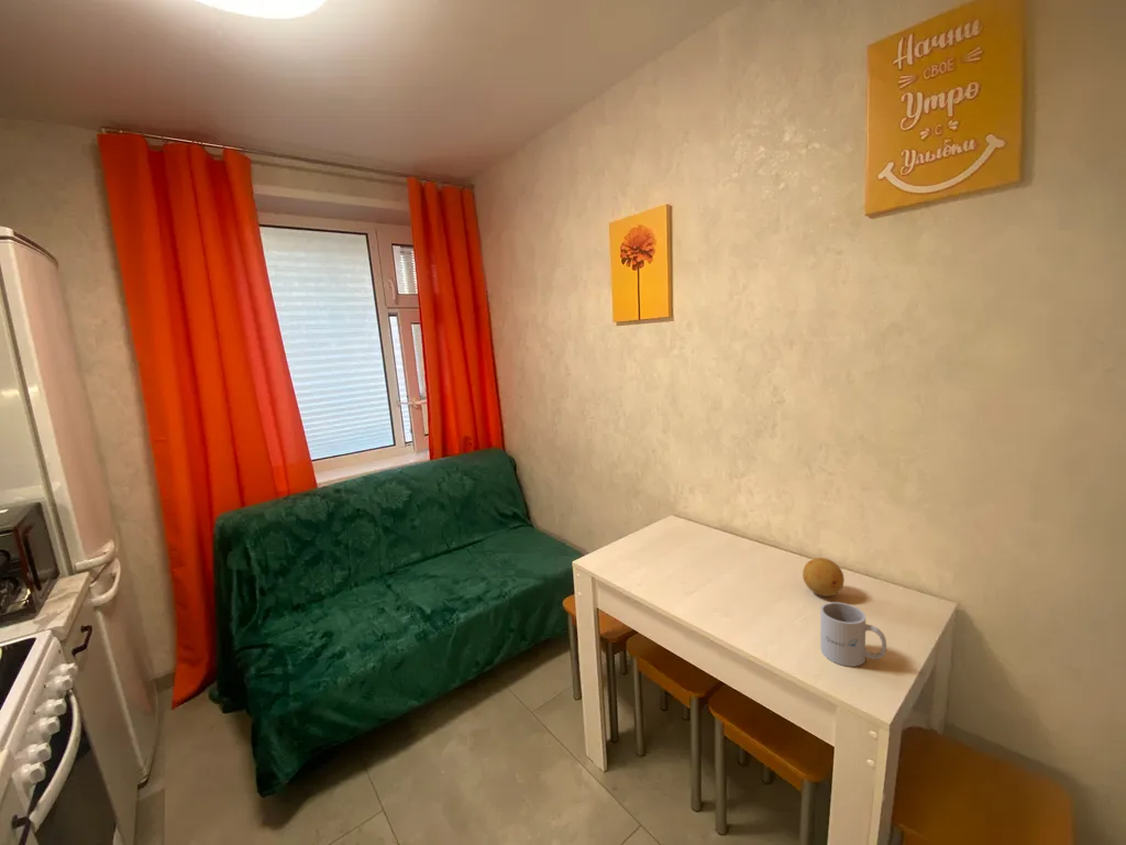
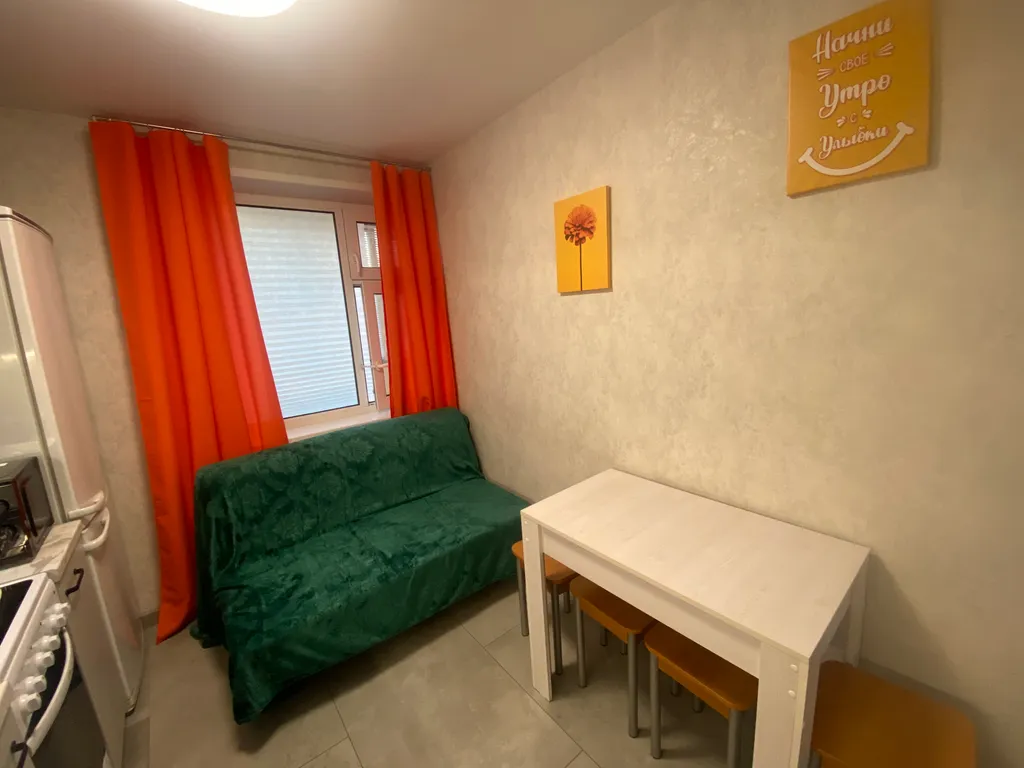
- fruit (823, 577)
- mug (851, 636)
